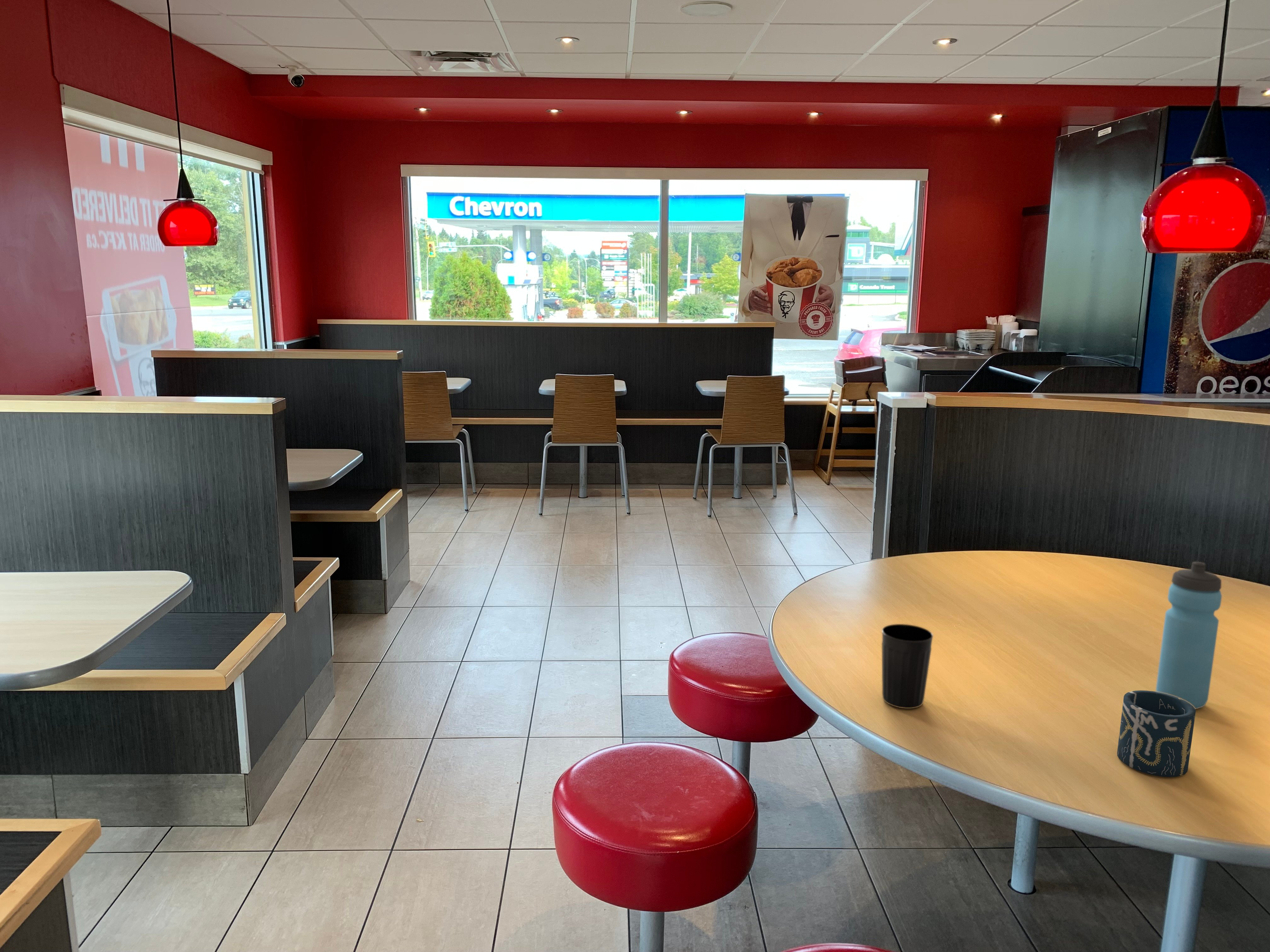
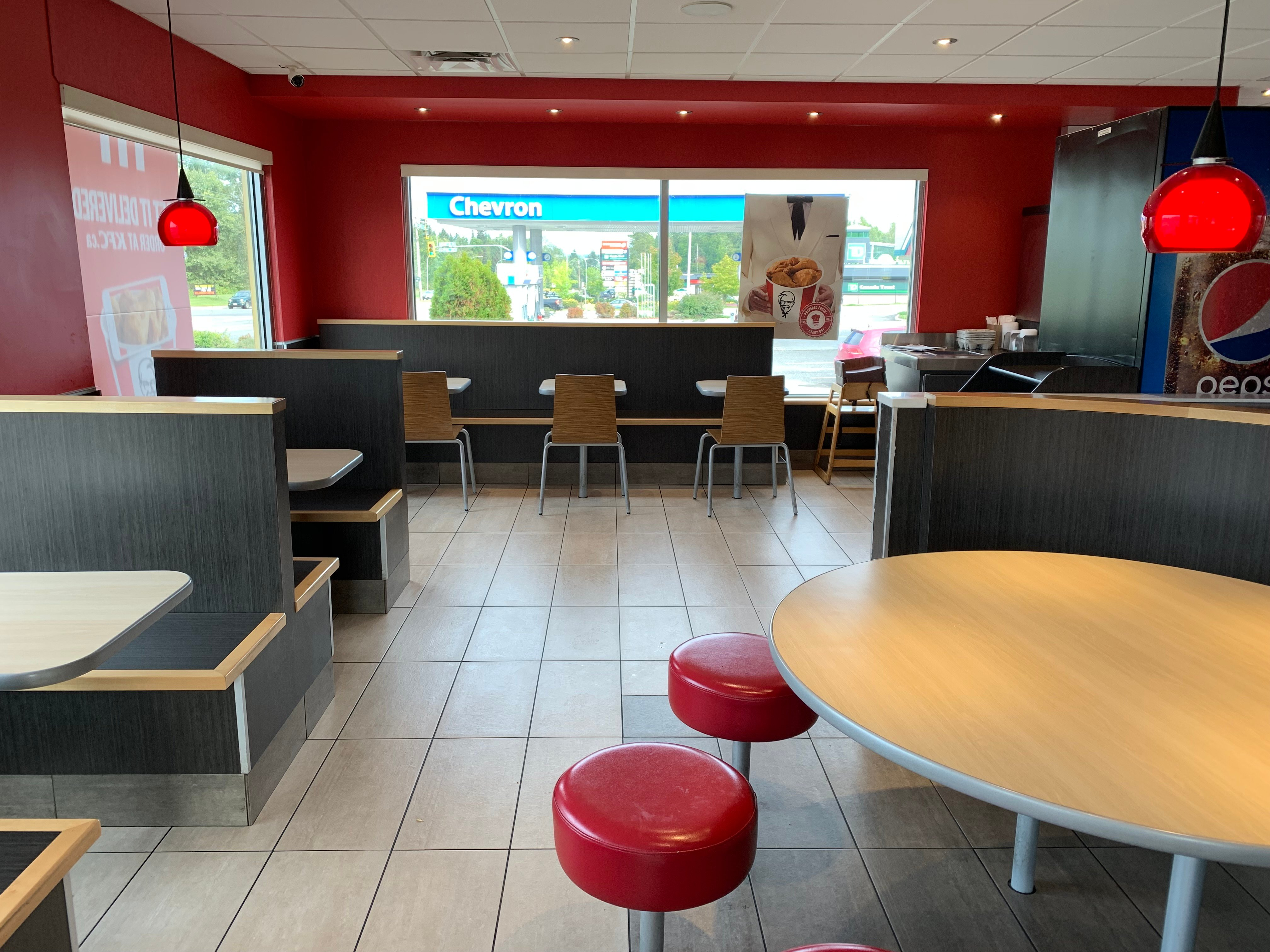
- water bottle (1189, 633)
- cup (1153, 728)
- cup (905, 667)
